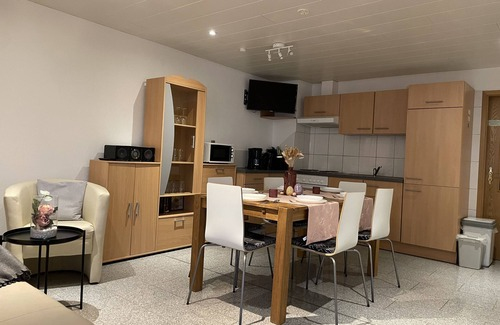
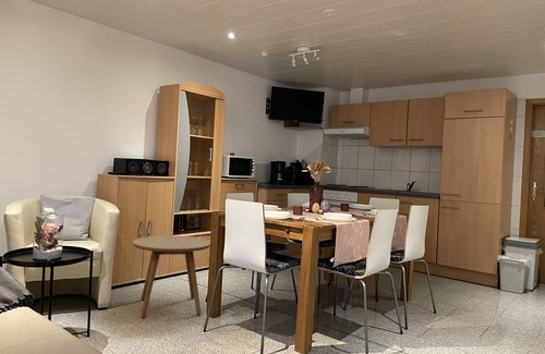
+ side table (156, 269)
